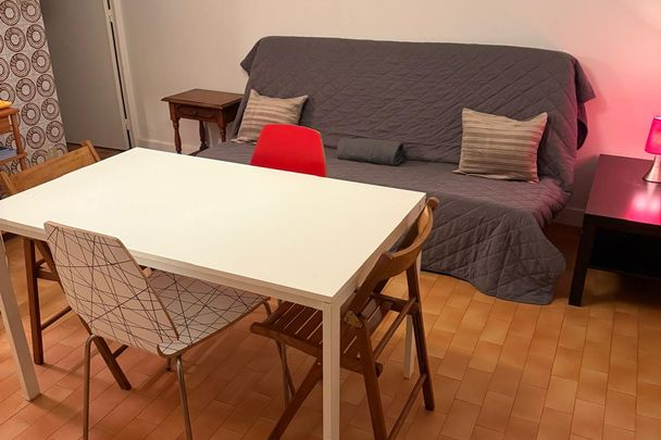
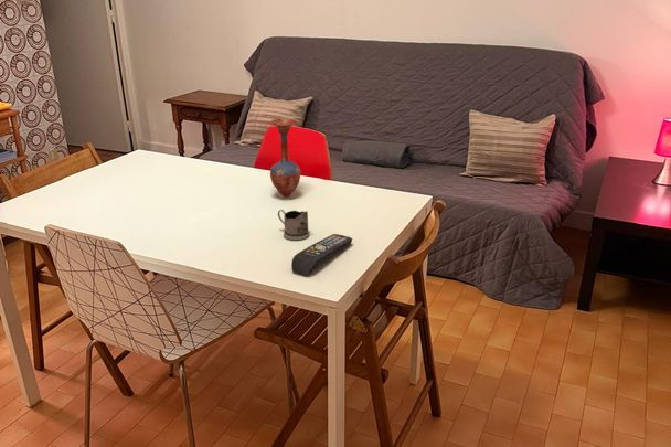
+ vase (285, 160)
+ tea glass holder (292, 221)
+ remote control (322, 251)
